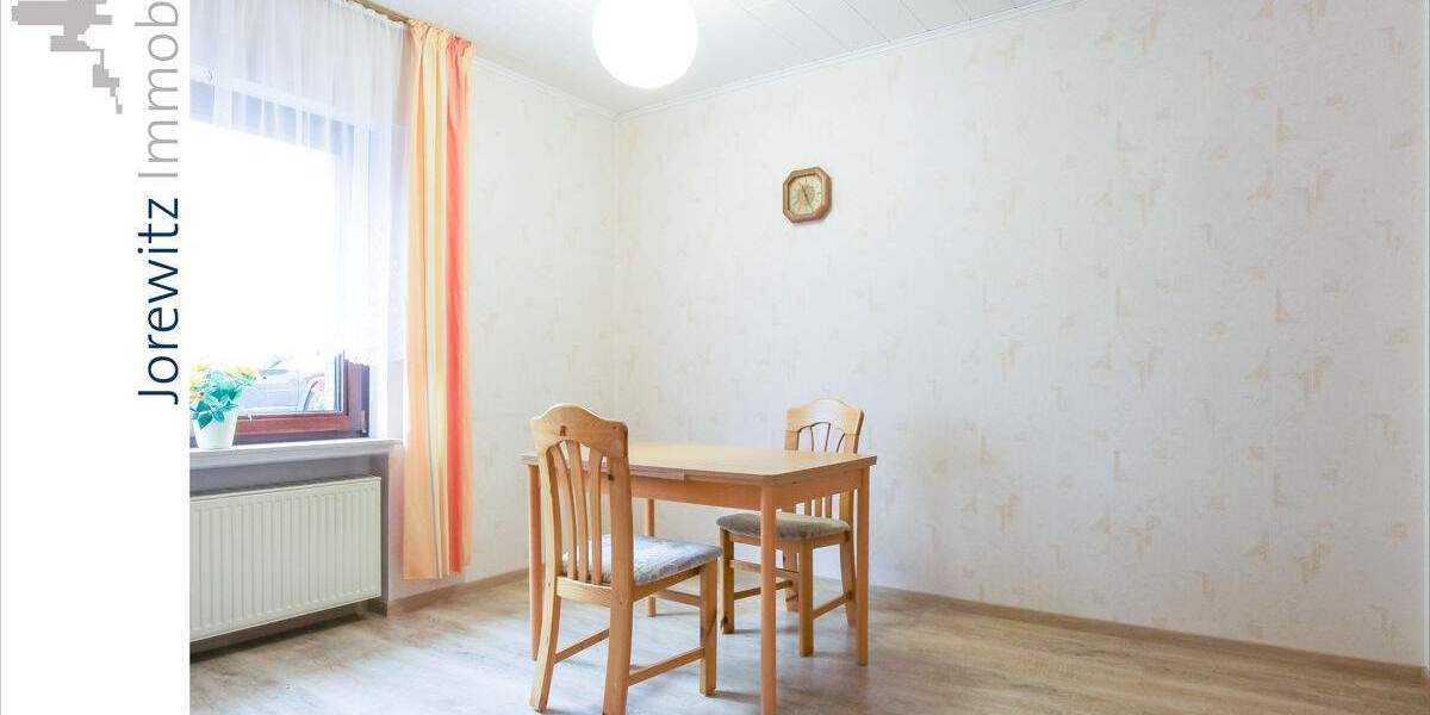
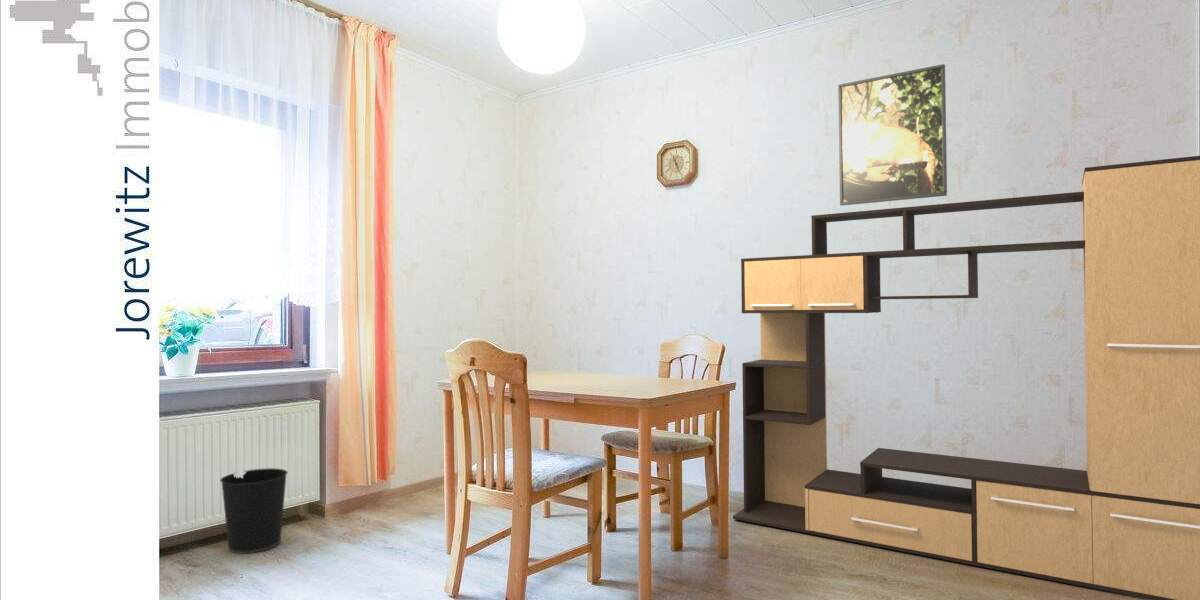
+ wastebasket (254, 510)
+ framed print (890, 137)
+ media console (940, 298)
